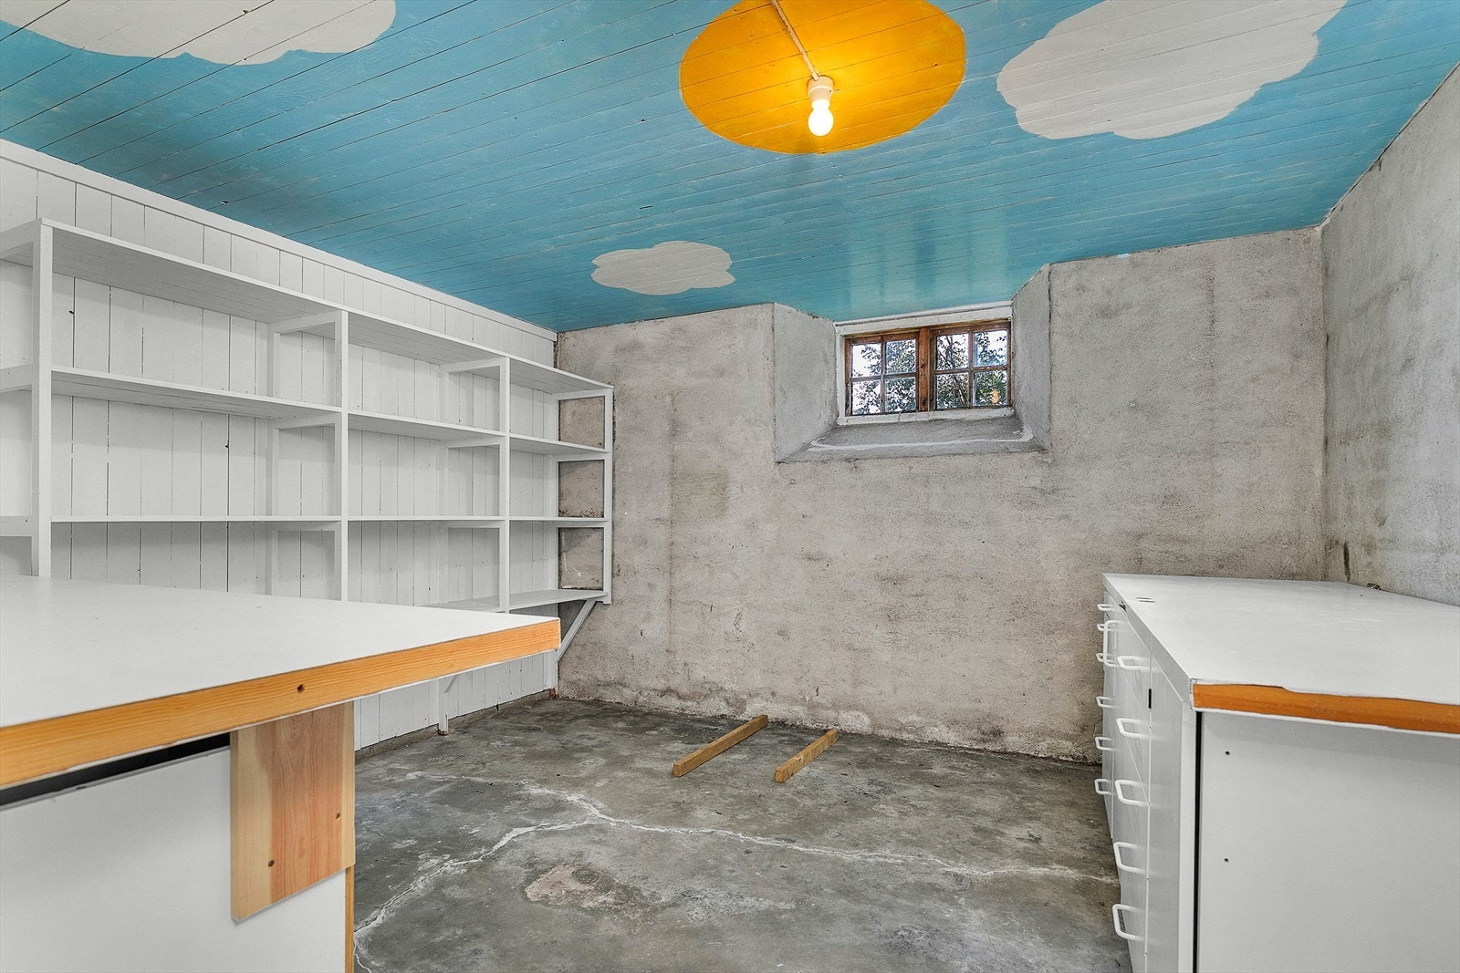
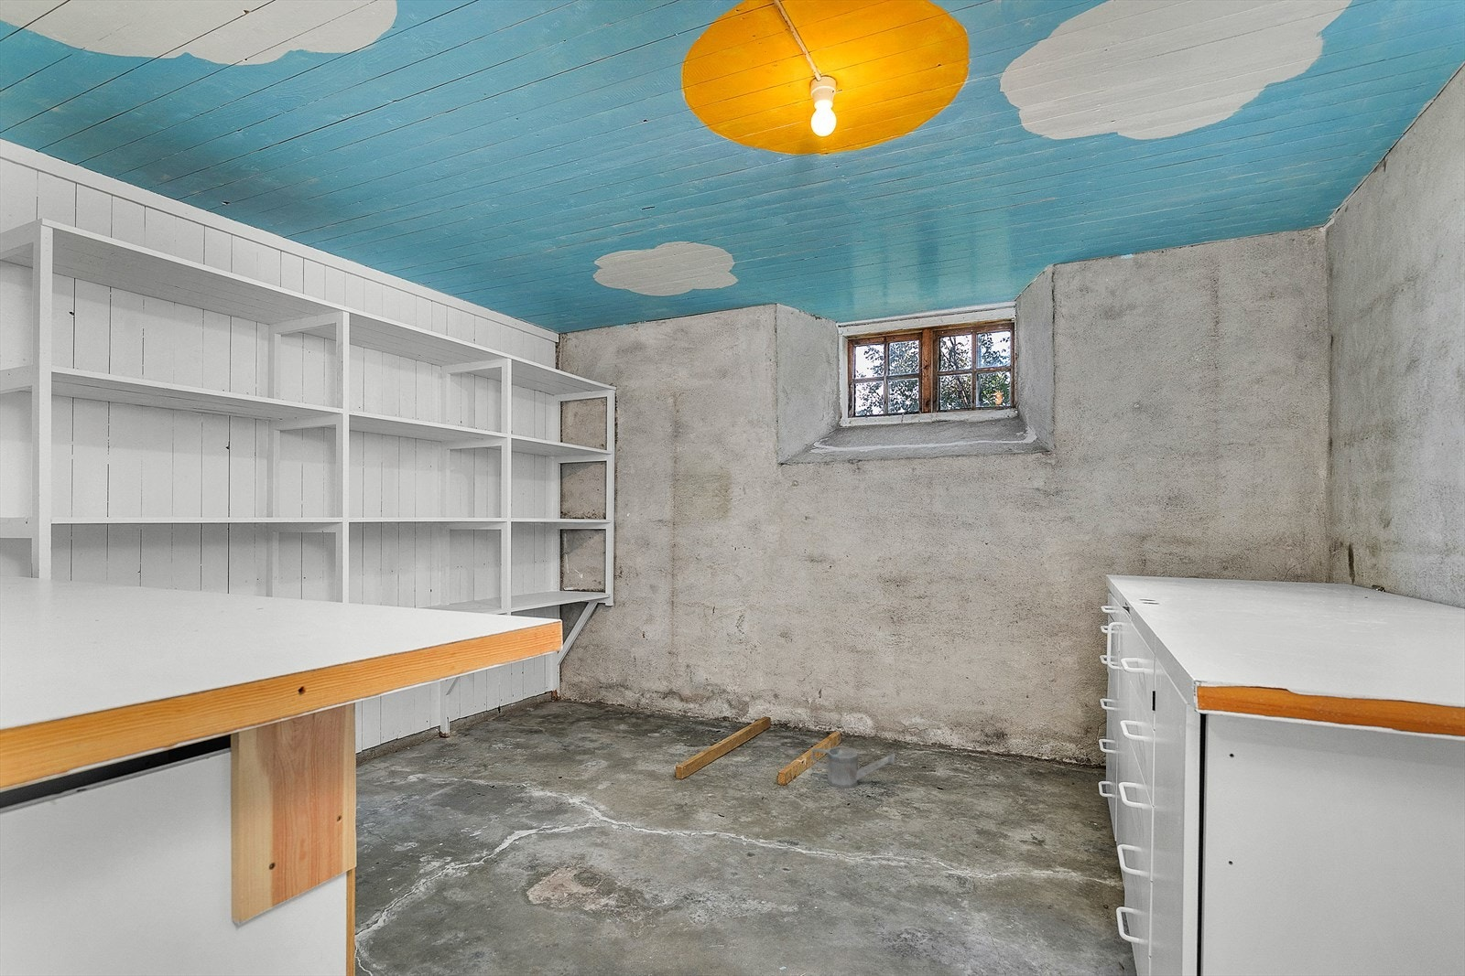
+ watering can (852, 766)
